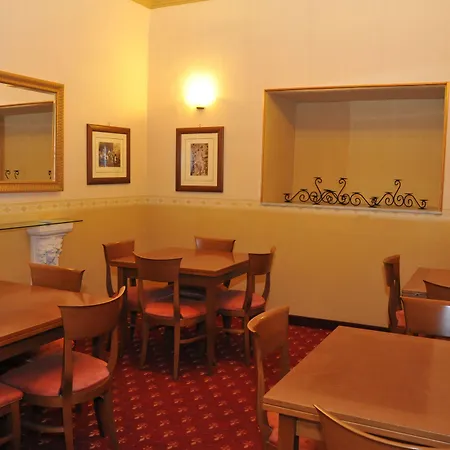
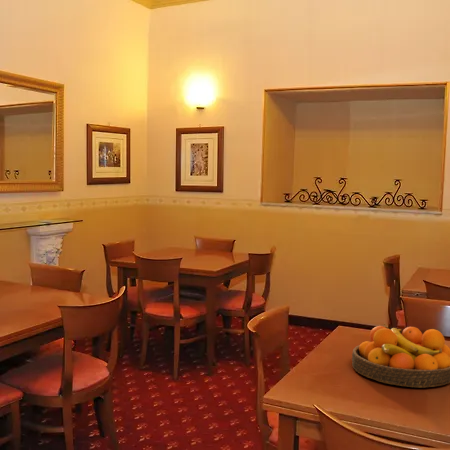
+ fruit bowl (403, 348)
